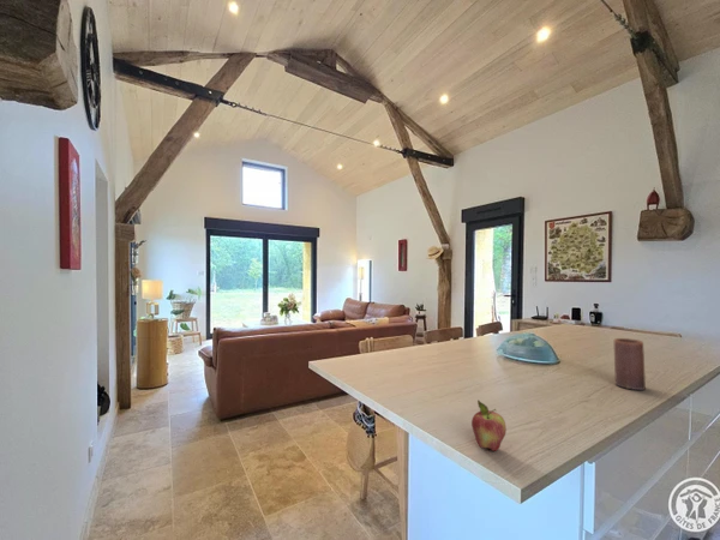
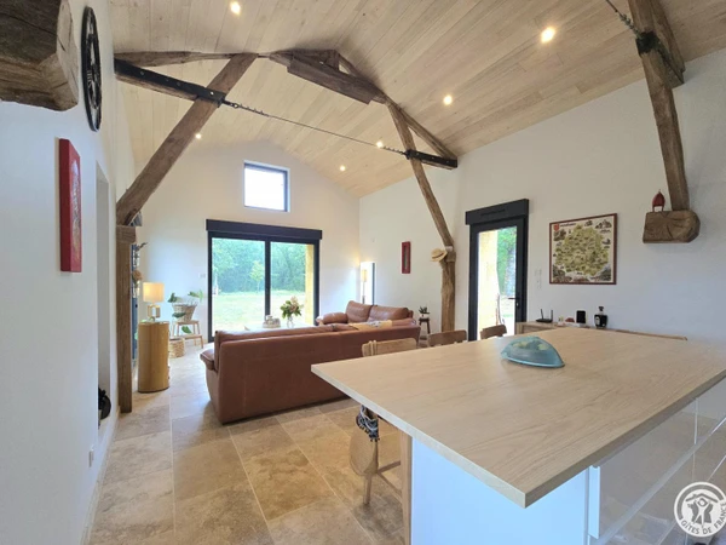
- fruit (488, 424)
- candle (629, 362)
